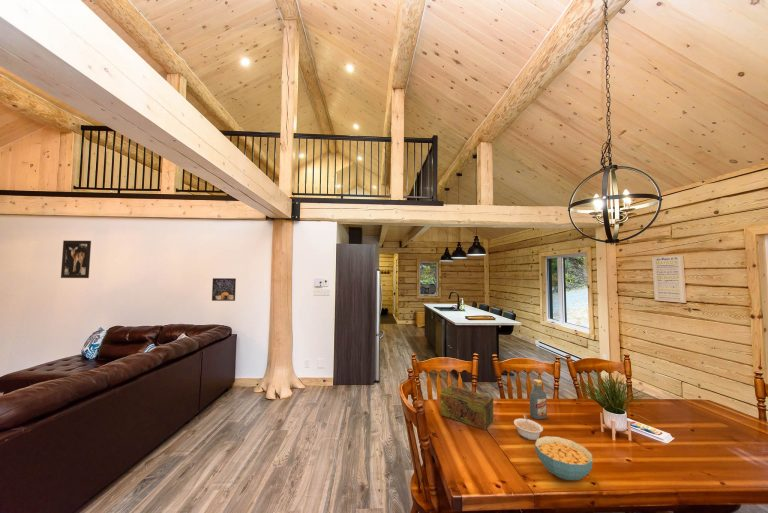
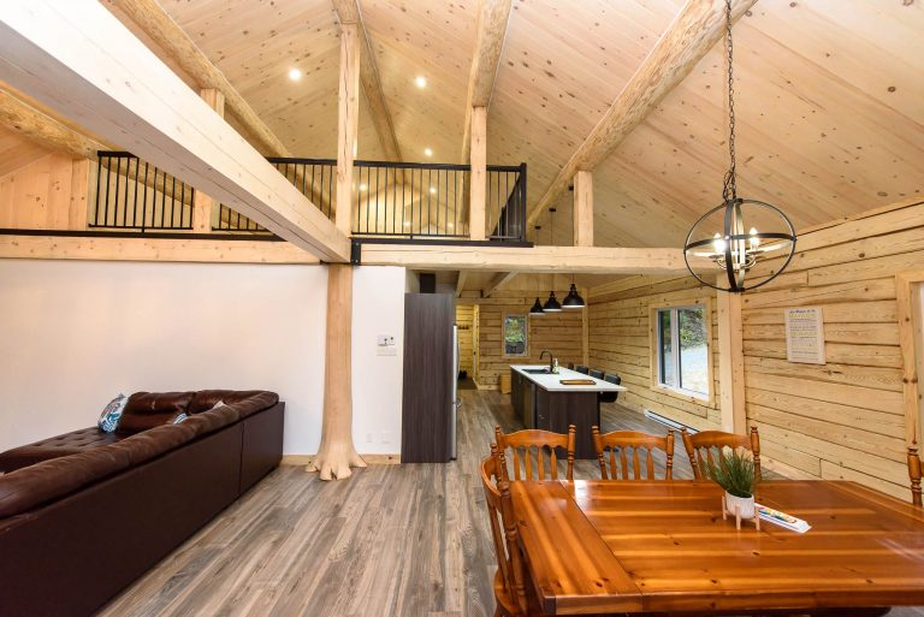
- wall art (76, 259)
- cereal bowl (563, 462)
- cereal box (466, 406)
- legume (527, 428)
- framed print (223, 289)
- vodka (538, 398)
